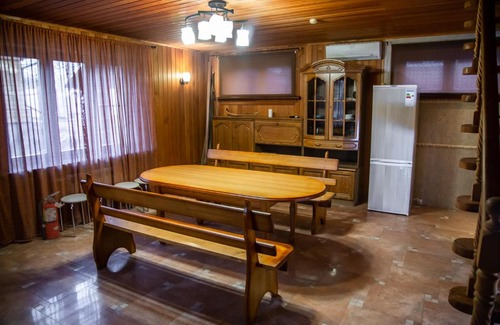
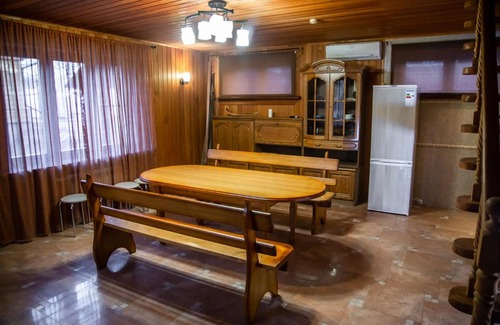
- fire extinguisher (51, 215)
